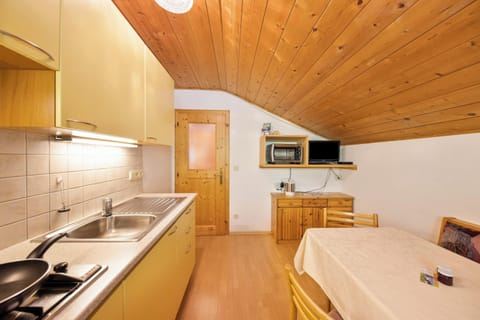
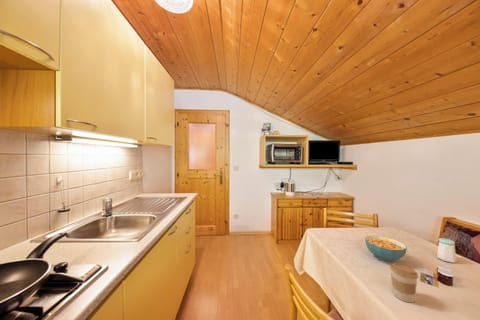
+ cereal bowl (384, 250)
+ salt shaker (446, 249)
+ coffee cup (403, 281)
